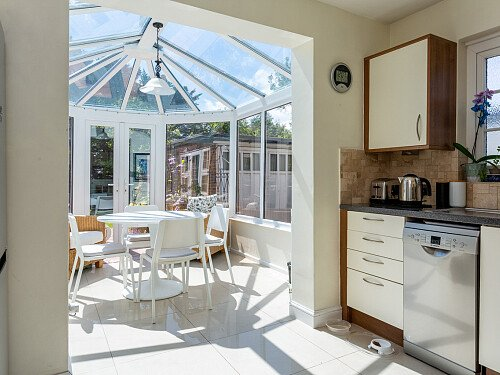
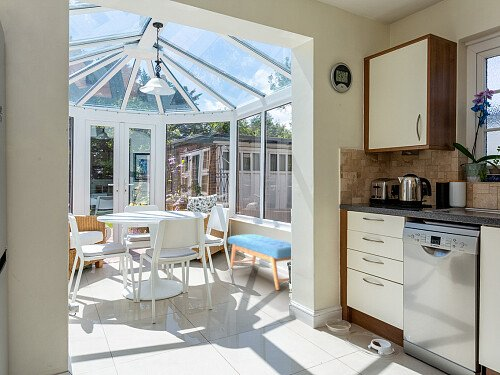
+ bench (263, 257)
